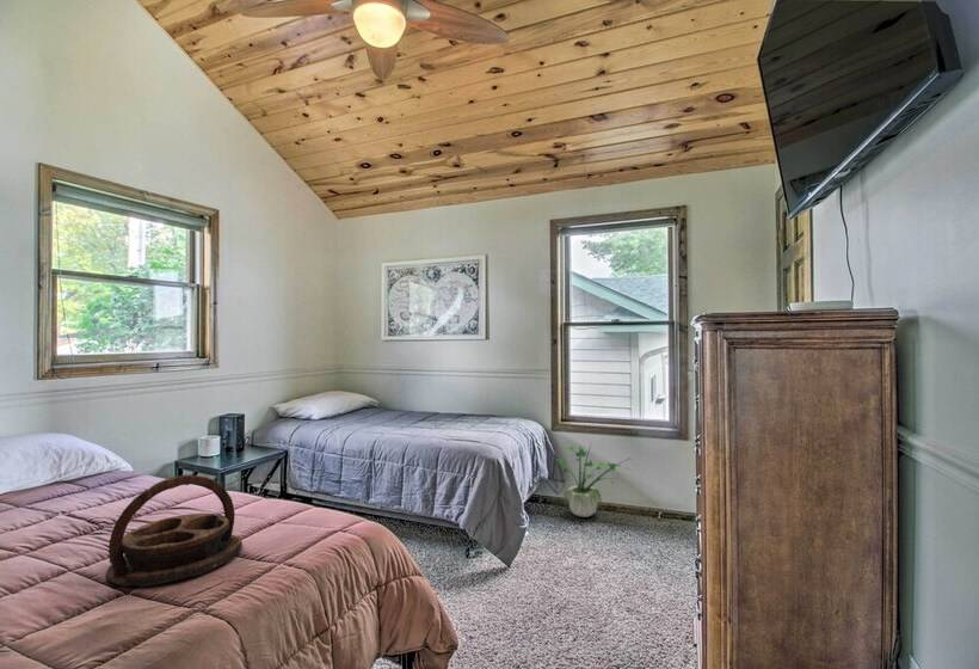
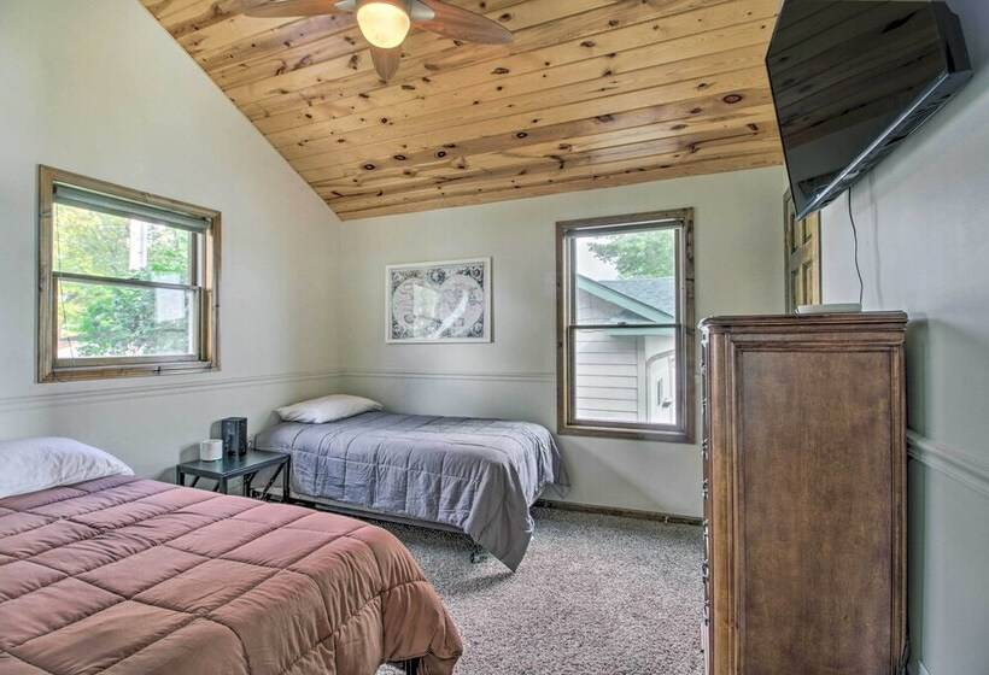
- potted plant (593, 474)
- serving tray (178, 517)
